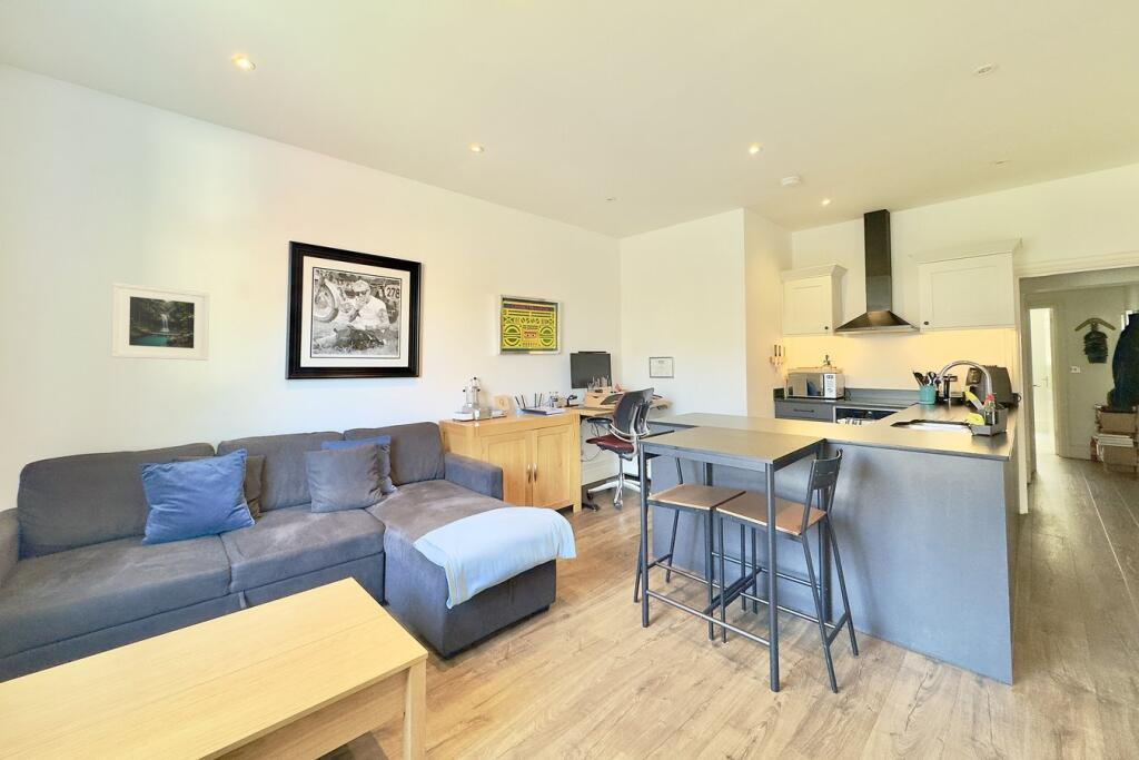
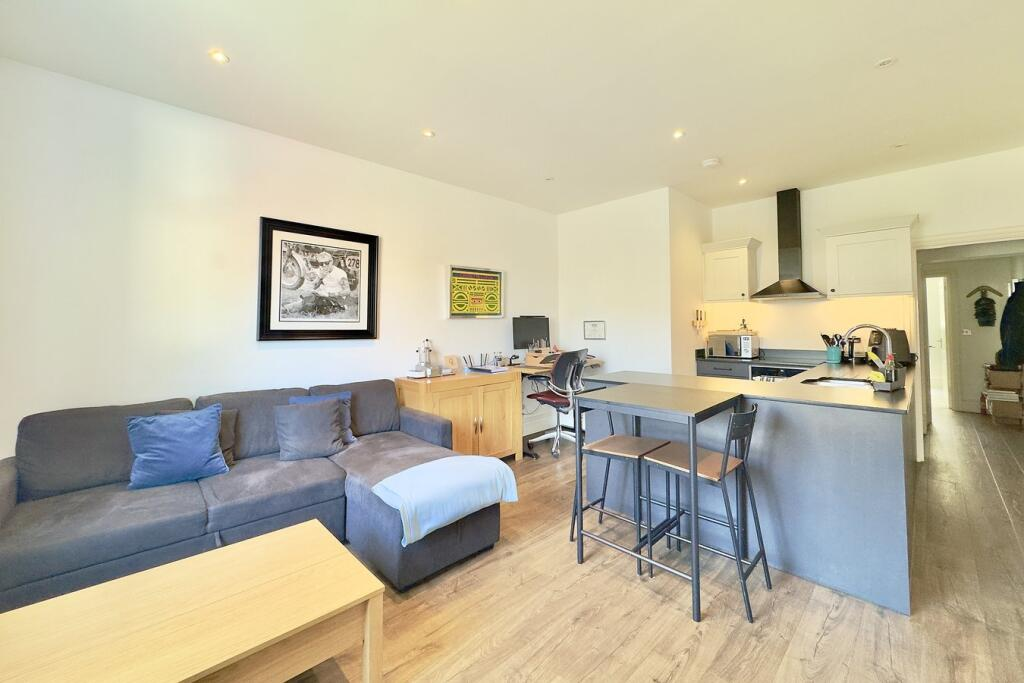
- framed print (162, 323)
